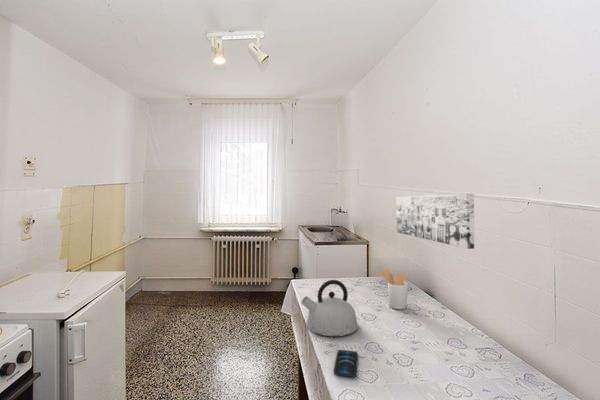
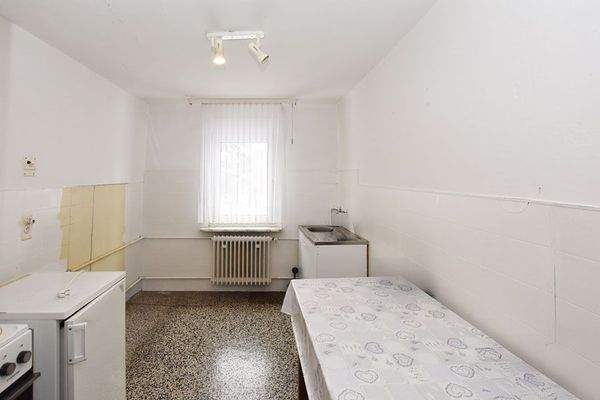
- kettle (329, 302)
- wall art (427, 217)
- smartphone (346, 362)
- utensil holder (393, 287)
